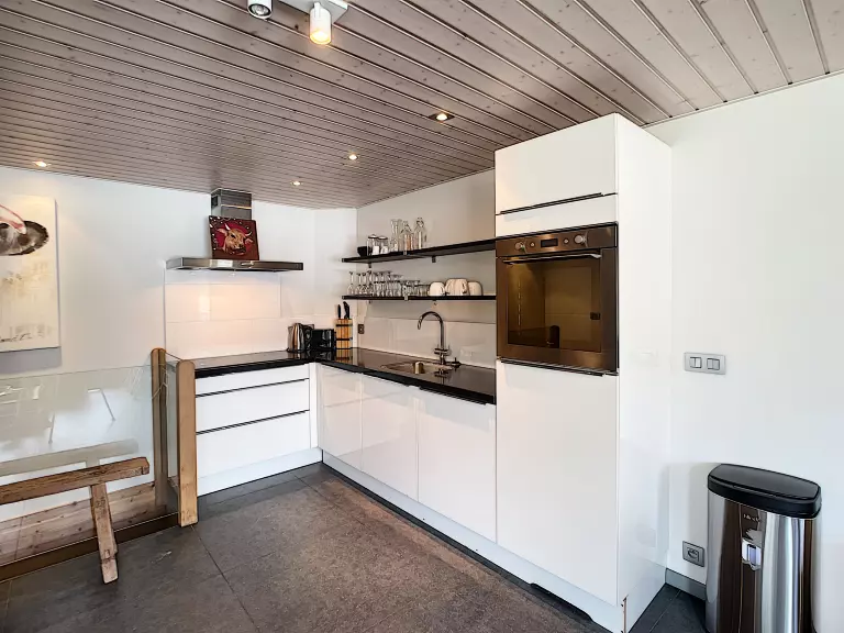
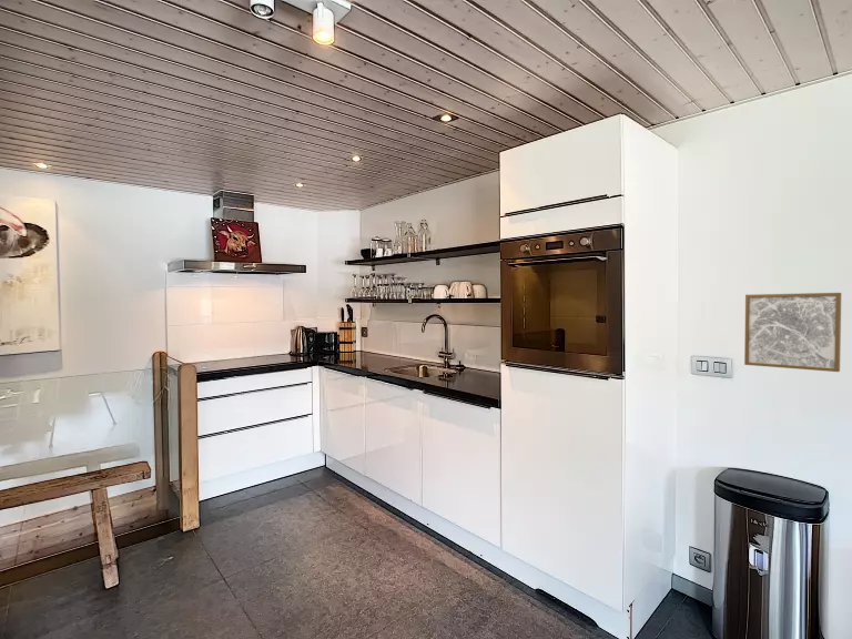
+ wall art (790, 331)
